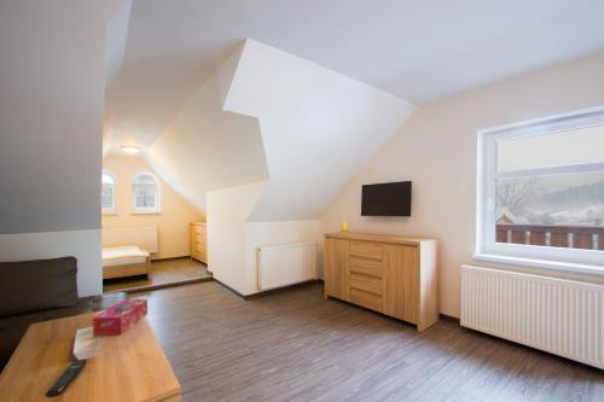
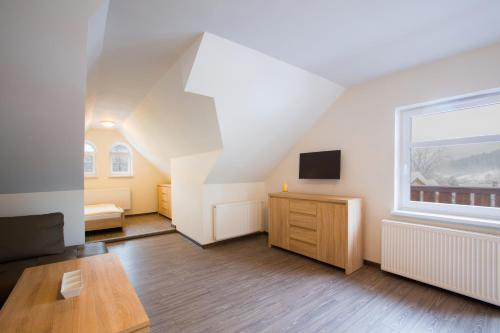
- tissue box (122, 315)
- remote control (68, 375)
